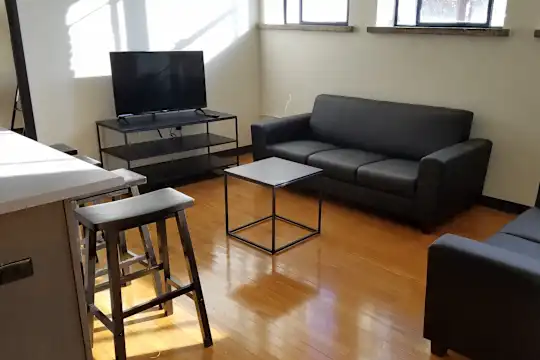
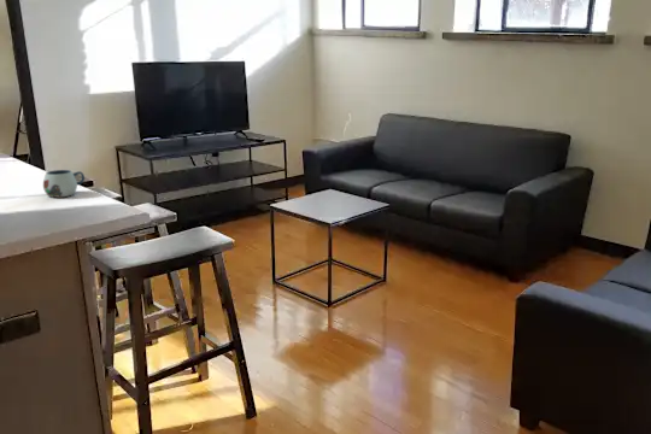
+ mug (64, 182)
